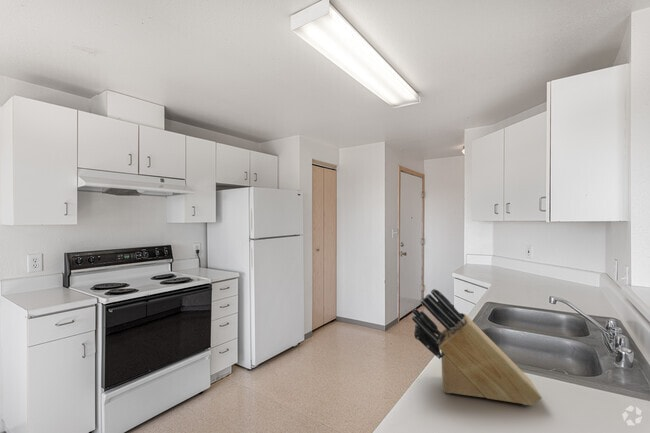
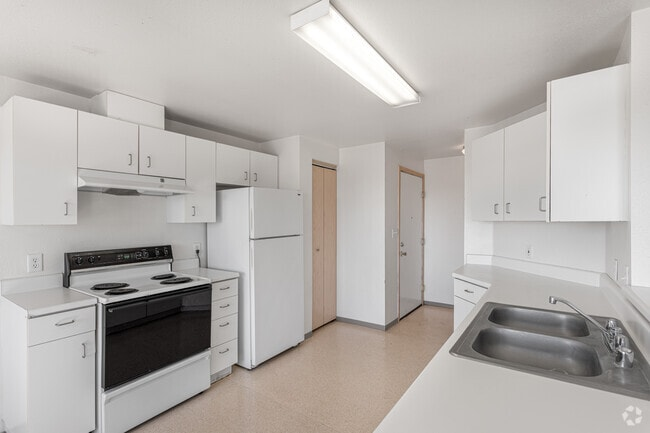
- knife block (470, 339)
